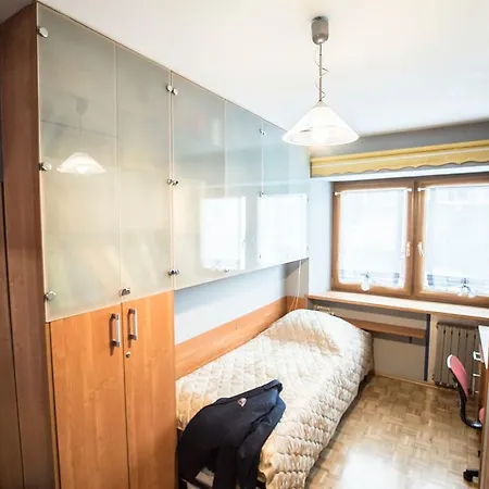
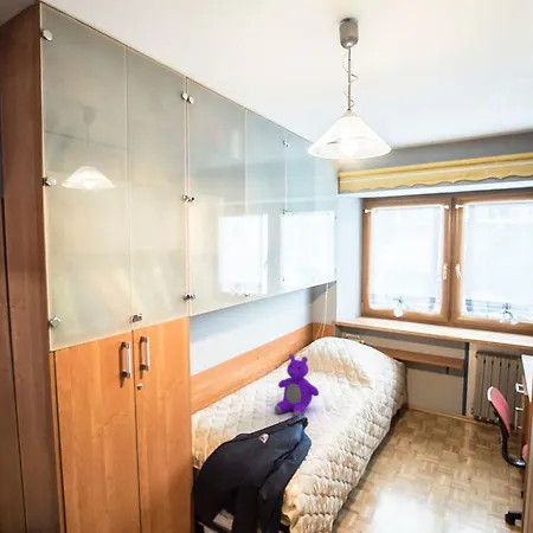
+ stuffed bear (294, 384)
